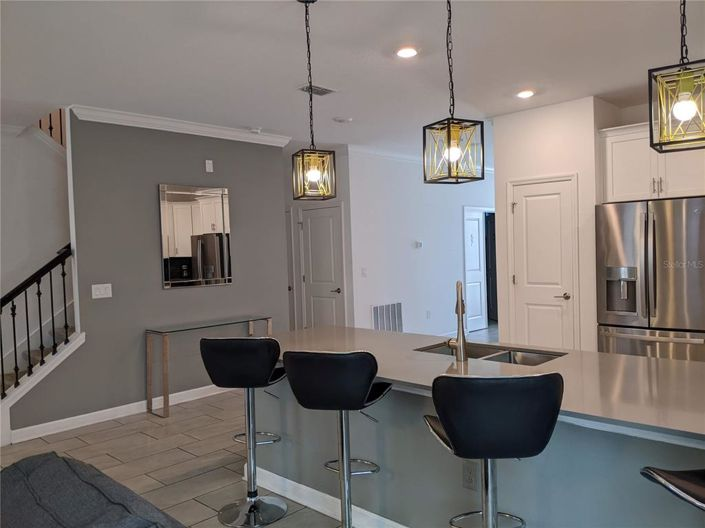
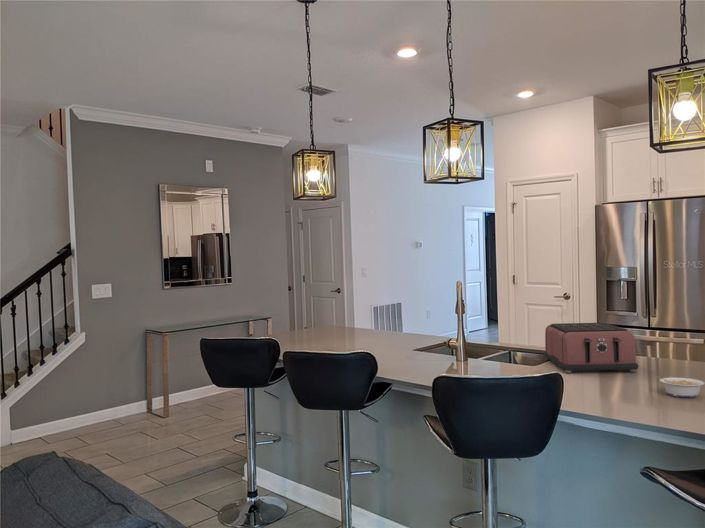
+ toaster (588, 346)
+ legume (680, 386)
